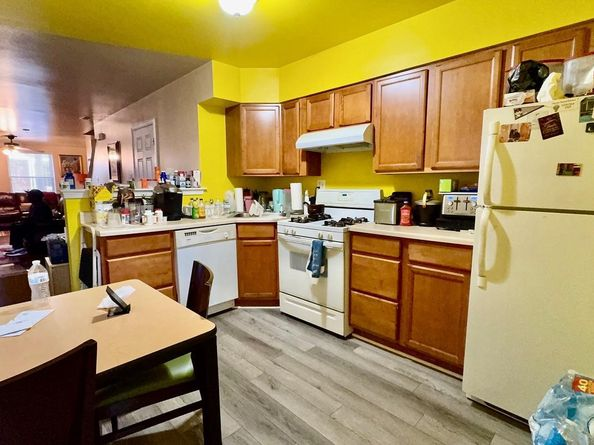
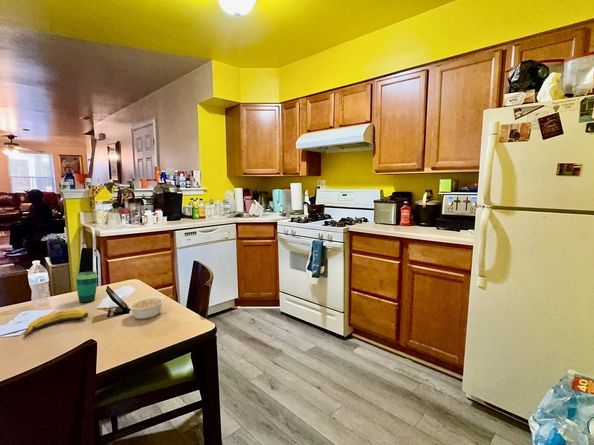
+ cup (87, 286)
+ banana (53, 320)
+ legume (148, 306)
